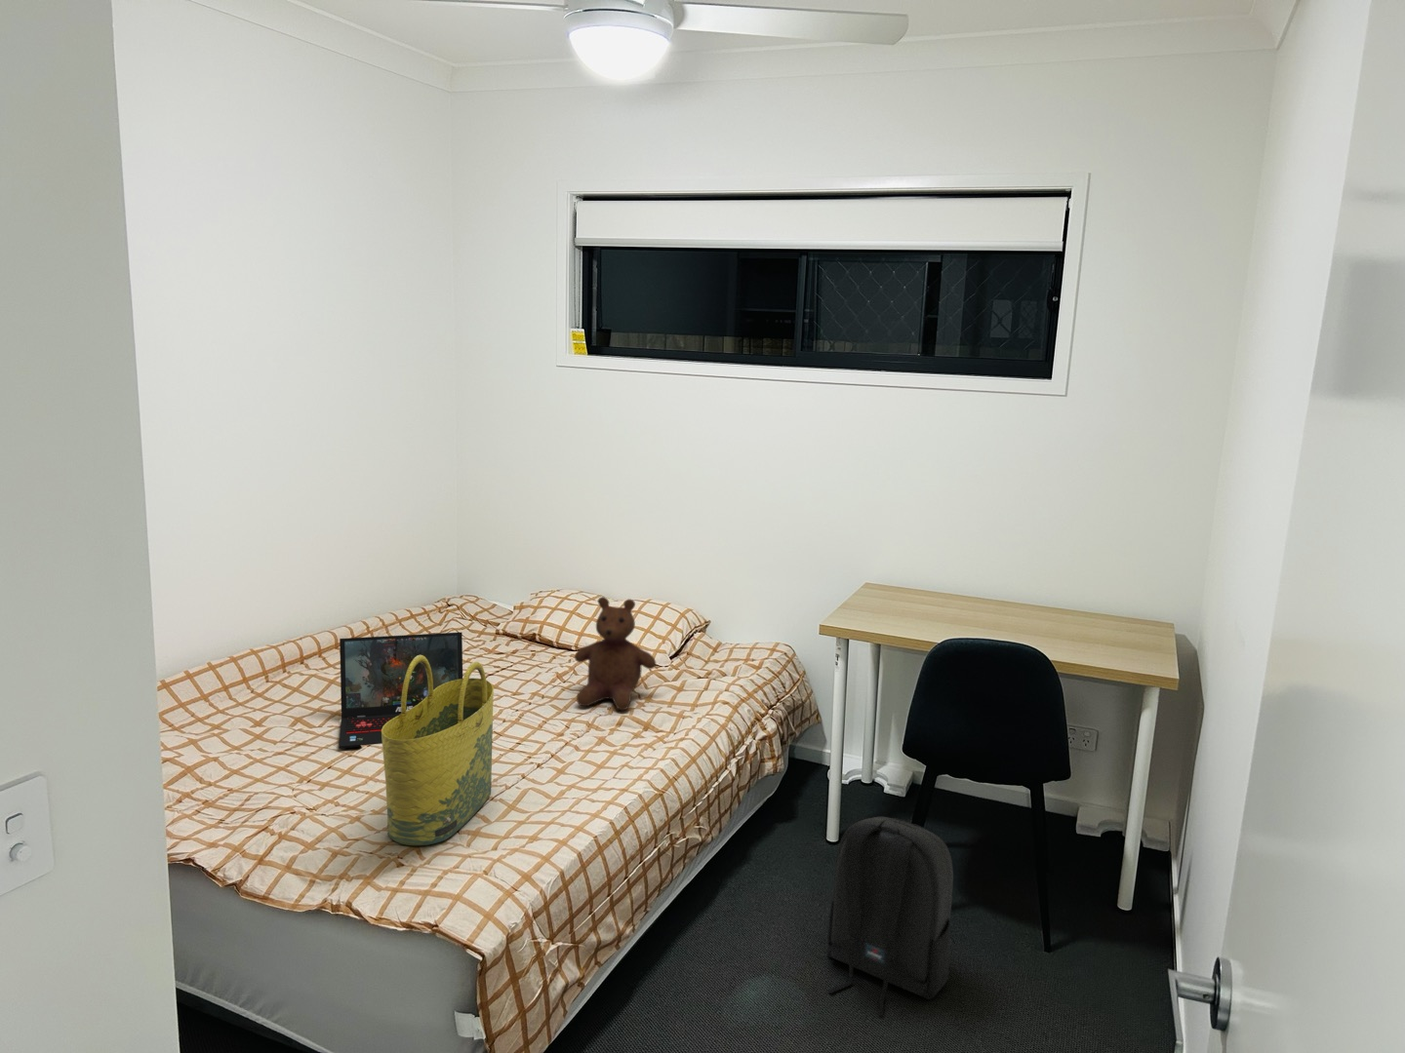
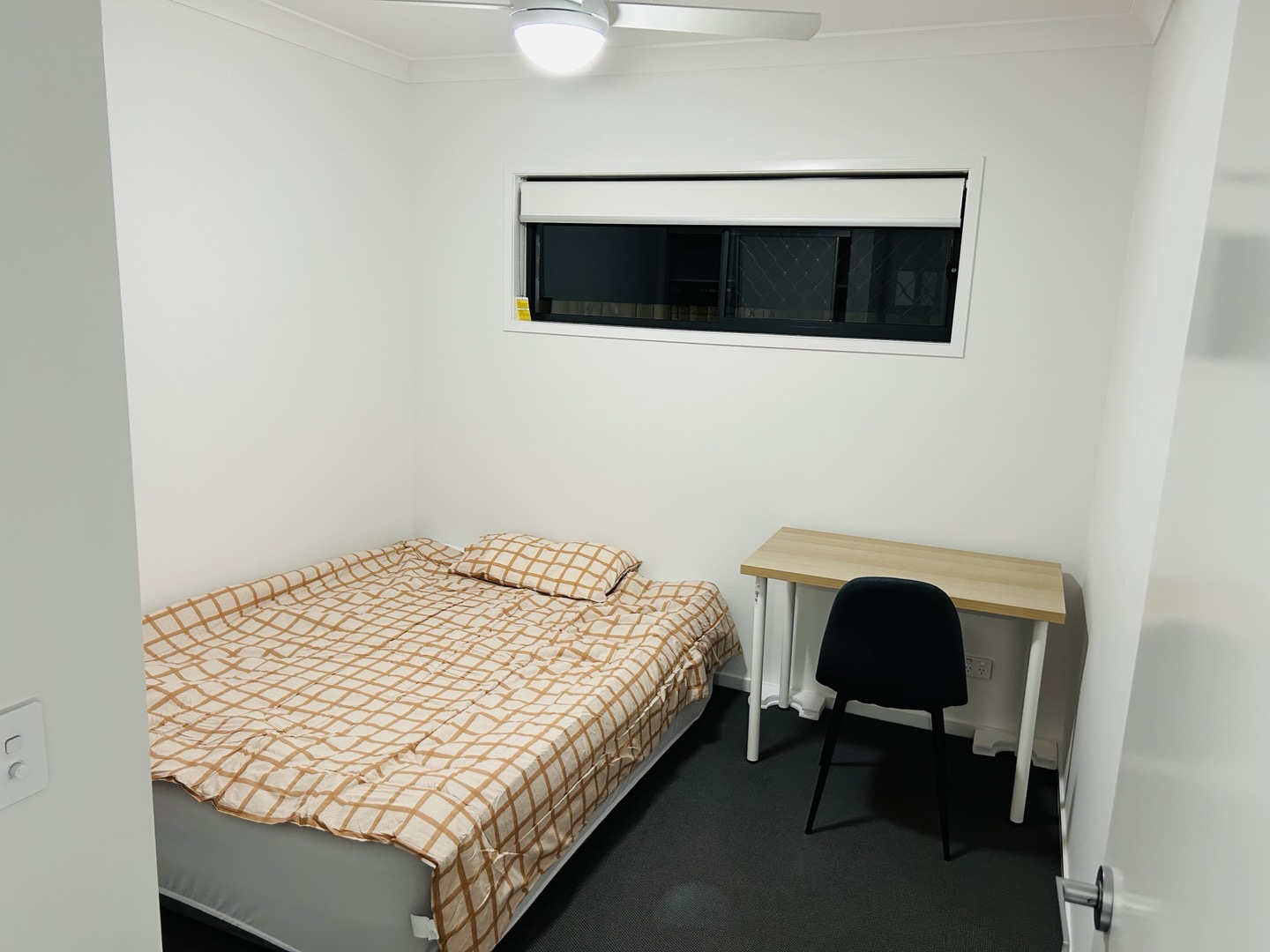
- teddy bear (611, 650)
- laptop (402, 687)
- tote bag (443, 737)
- backpack (886, 896)
